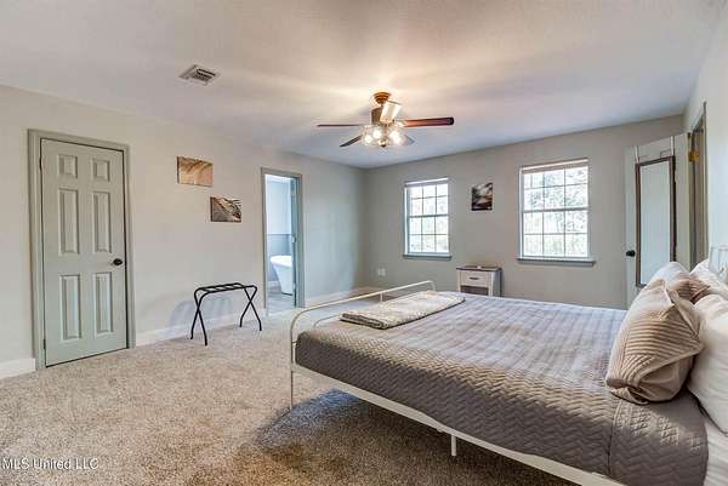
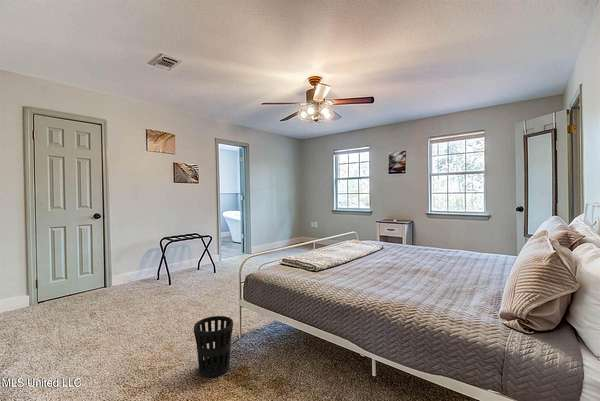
+ wastebasket (215, 345)
